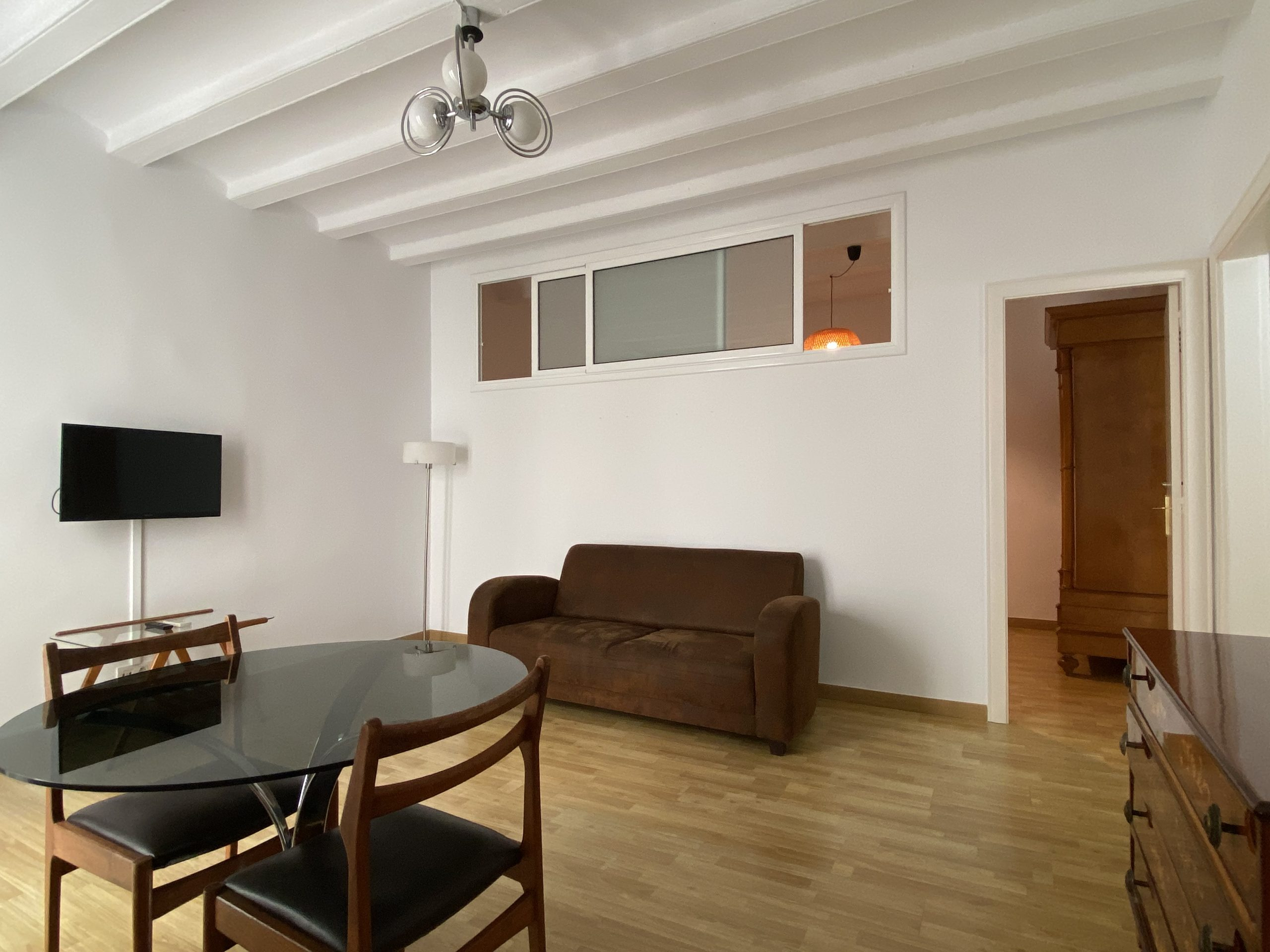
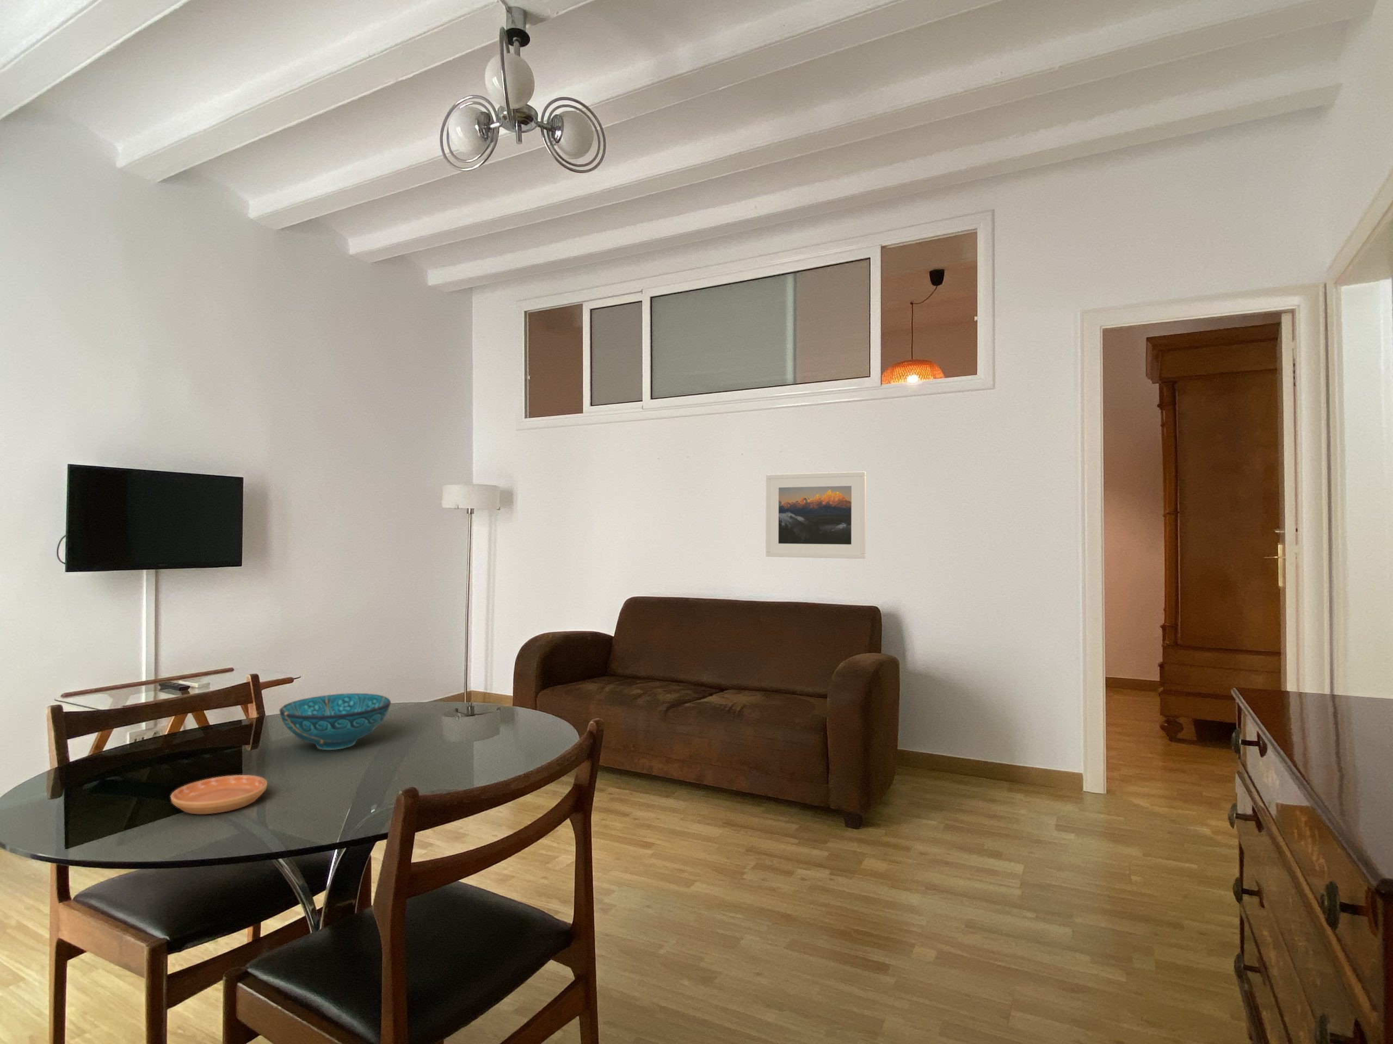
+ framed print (814, 515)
+ saucer (219, 795)
+ decorative bowl (336, 724)
